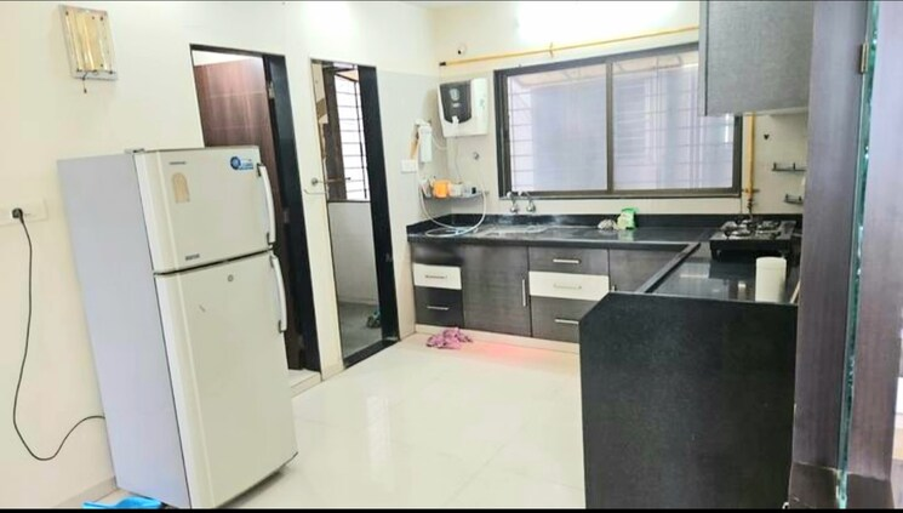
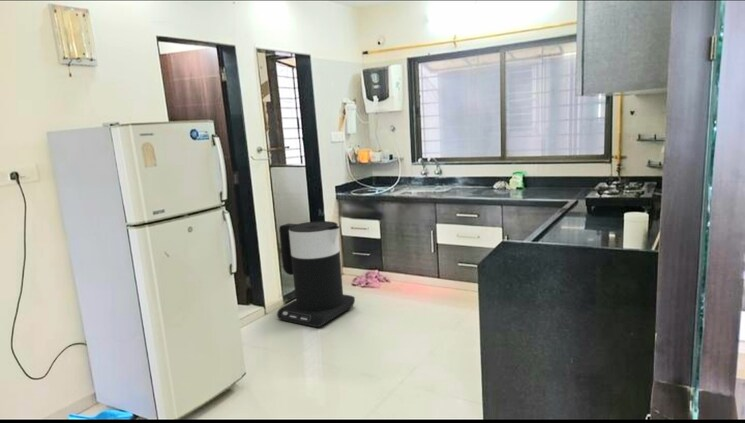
+ trash can (310, 269)
